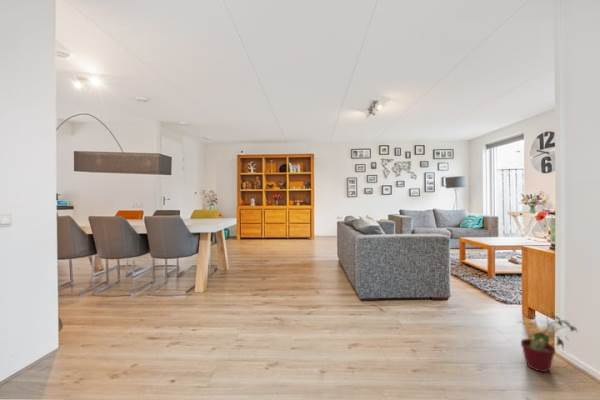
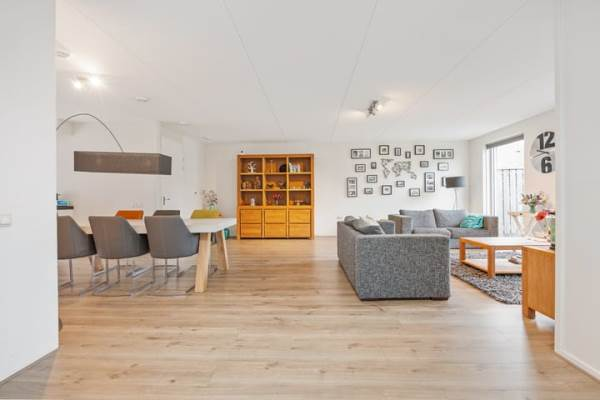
- potted plant (549, 337)
